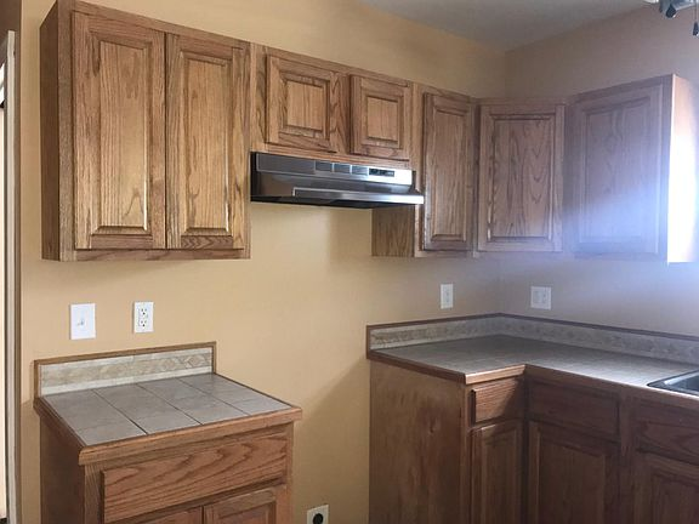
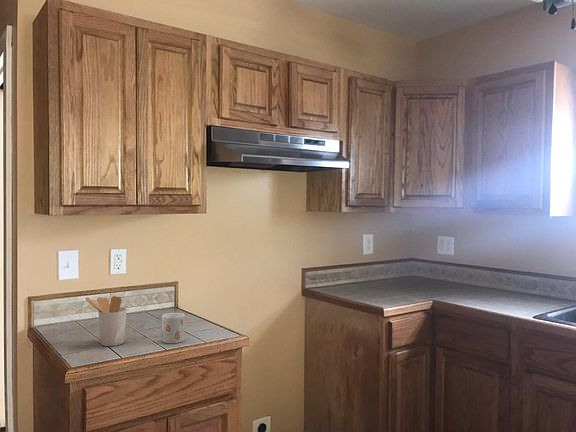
+ mug (171, 326)
+ utensil holder (105, 319)
